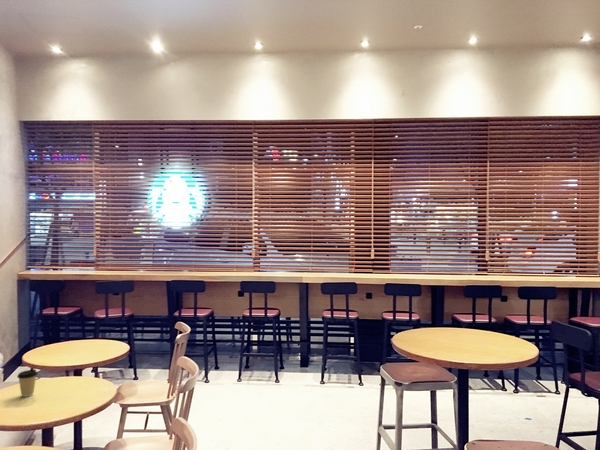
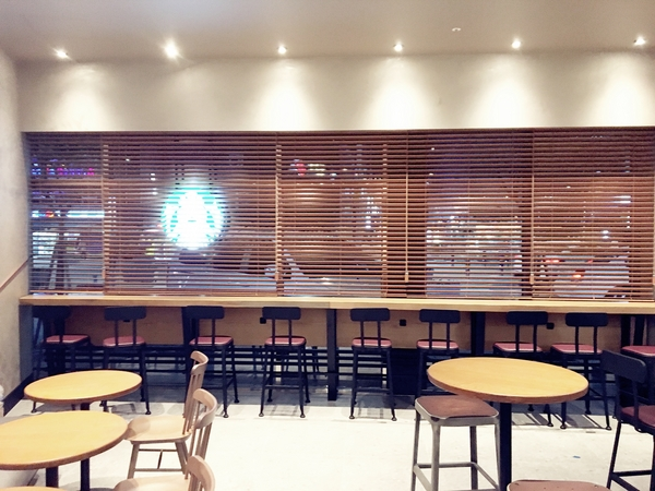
- coffee cup (27, 383)
